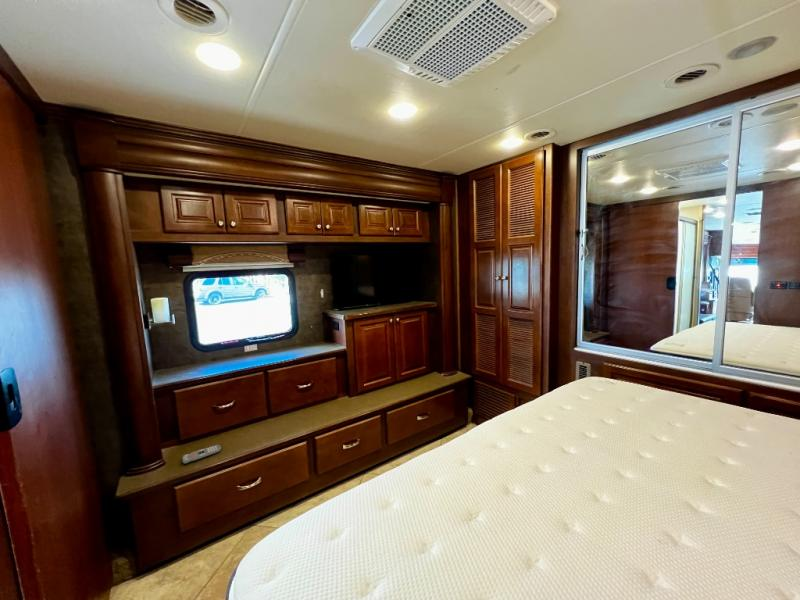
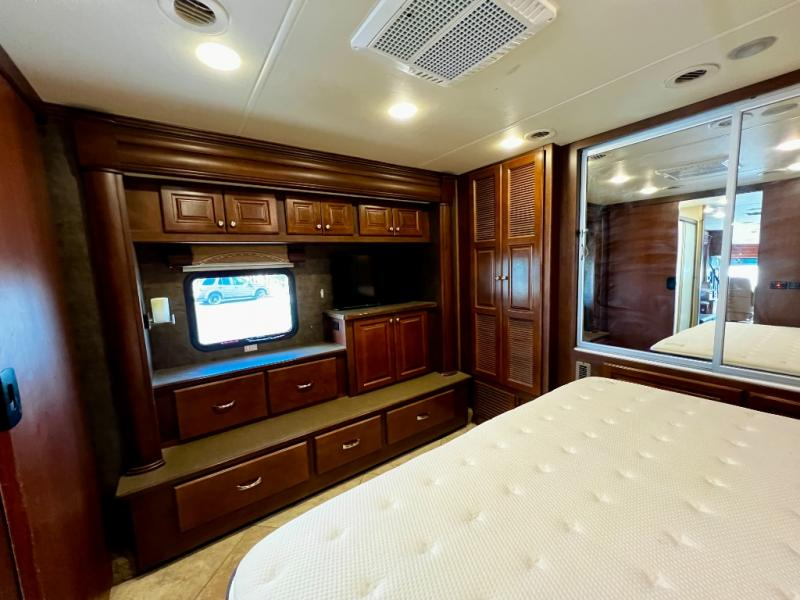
- remote control (202, 453)
